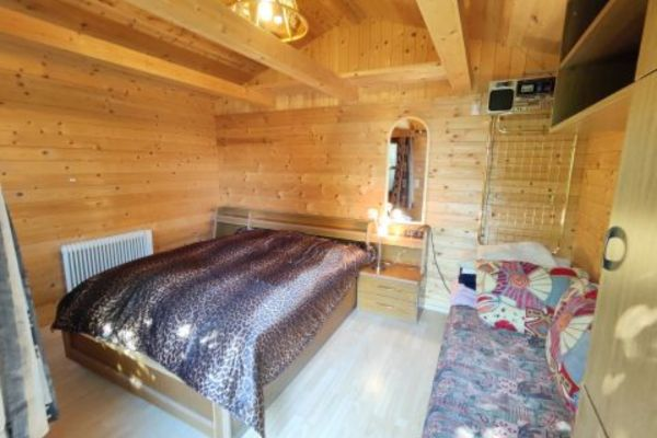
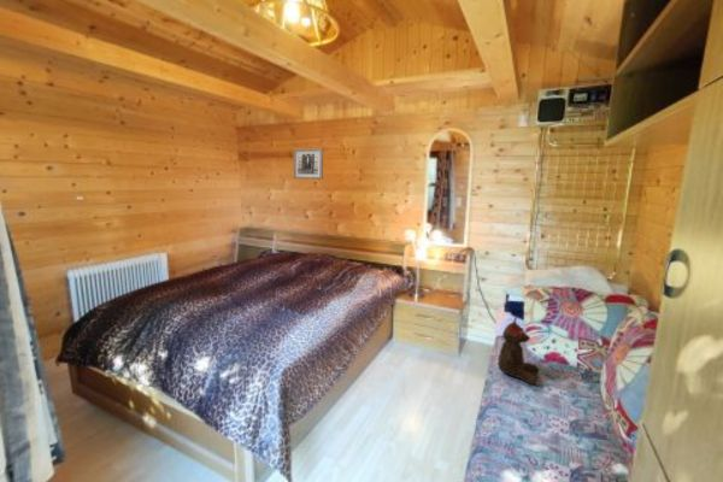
+ wall art (307, 164)
+ teddy bear (519, 347)
